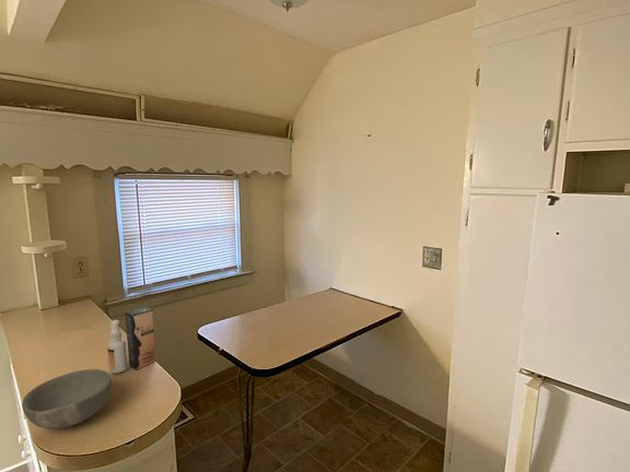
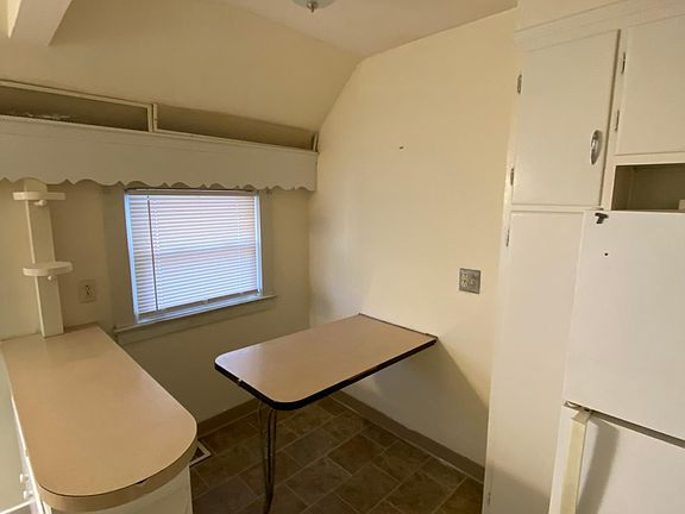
- bowl (70, 402)
- spray bottle (130, 340)
